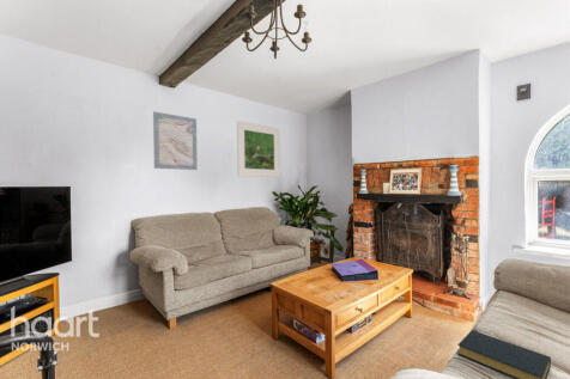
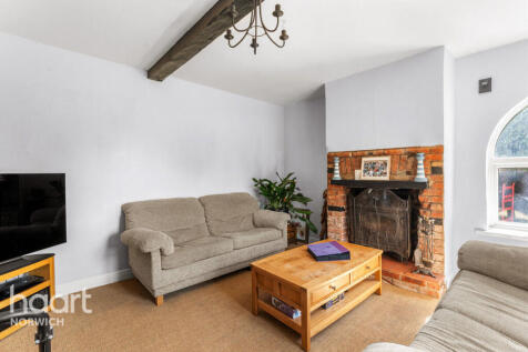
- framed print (259, 151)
- wall art (176, 142)
- hardback book (502, 355)
